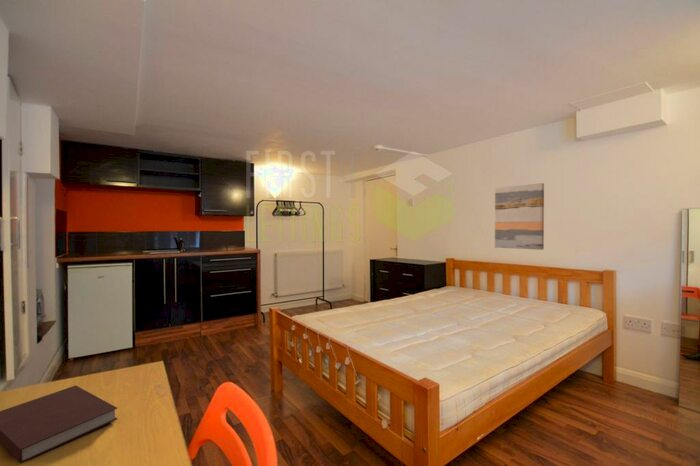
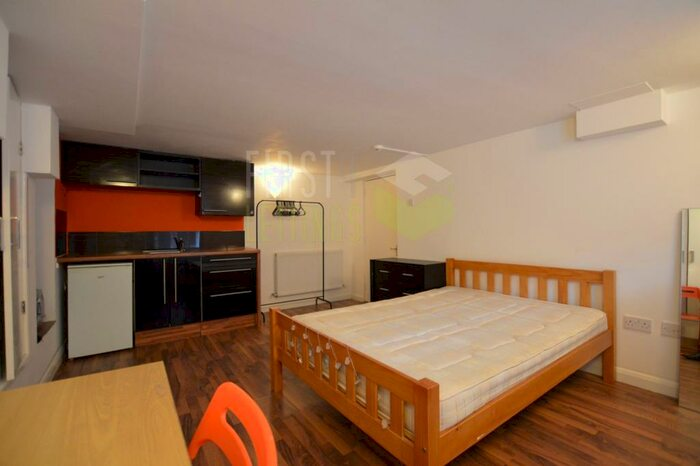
- notebook (52, 417)
- wall art (517, 217)
